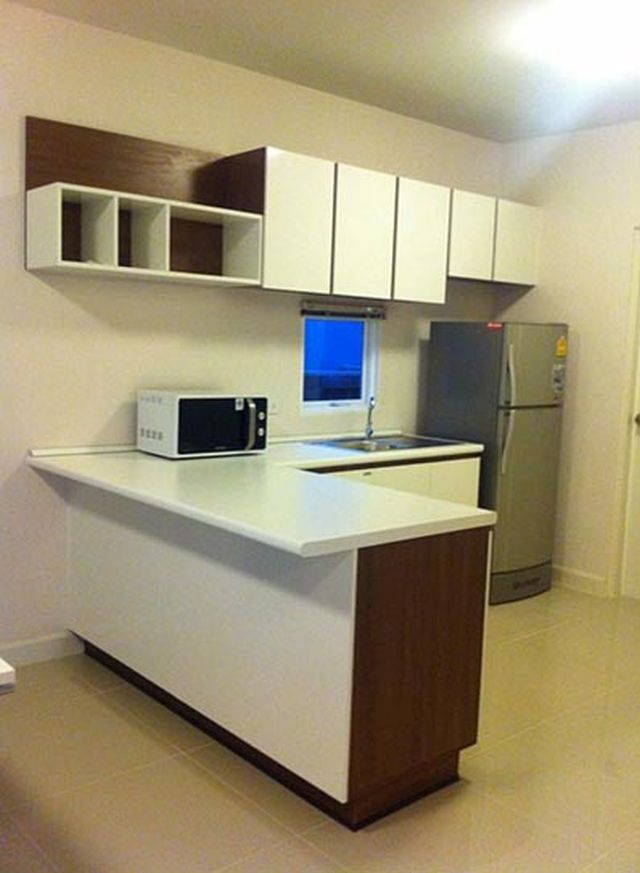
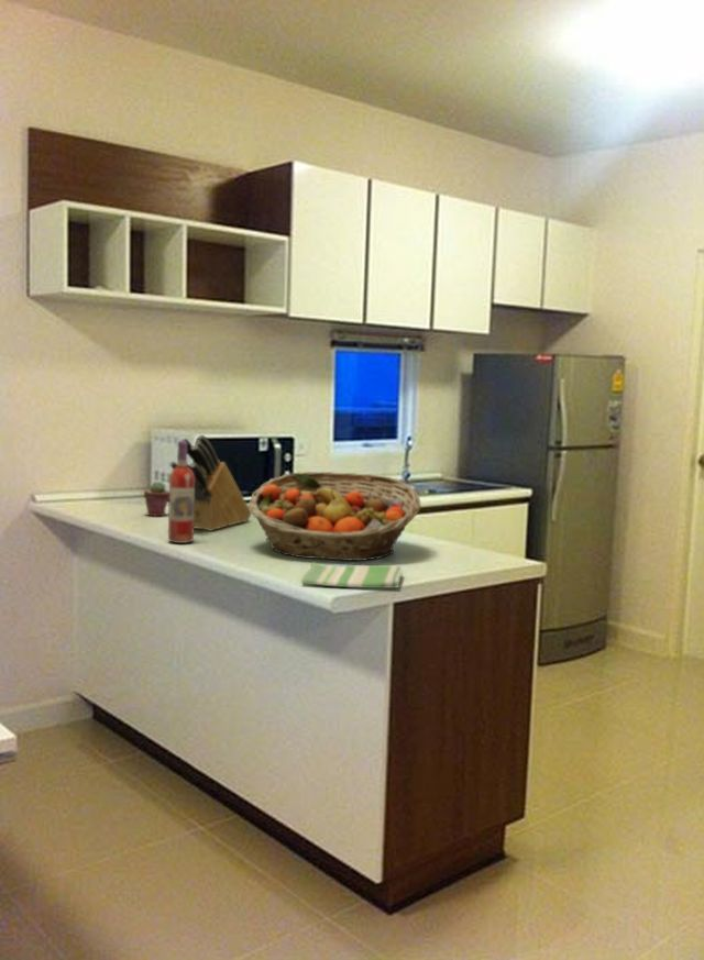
+ dish towel (353, 574)
+ fruit basket (333, 514)
+ knife block (211, 479)
+ wine bottle (182, 492)
+ potted succulent (156, 497)
